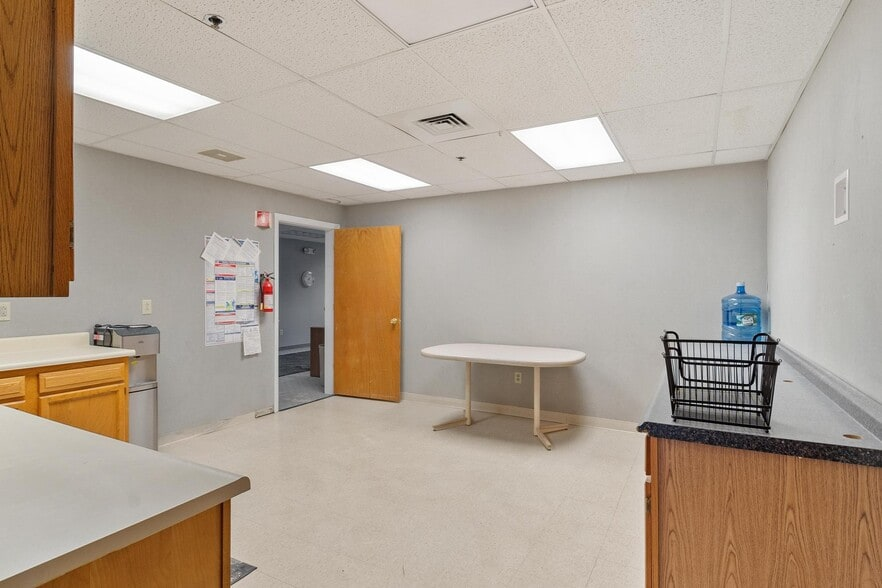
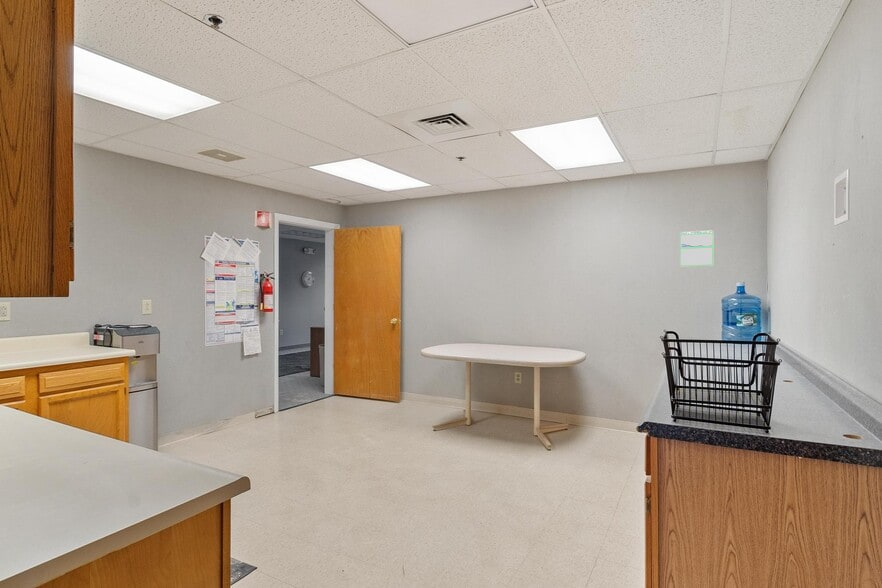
+ calendar (696, 248)
